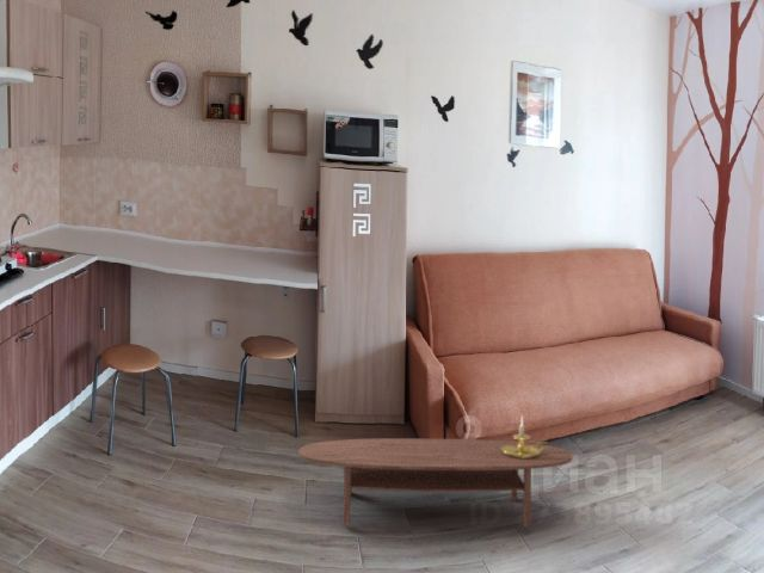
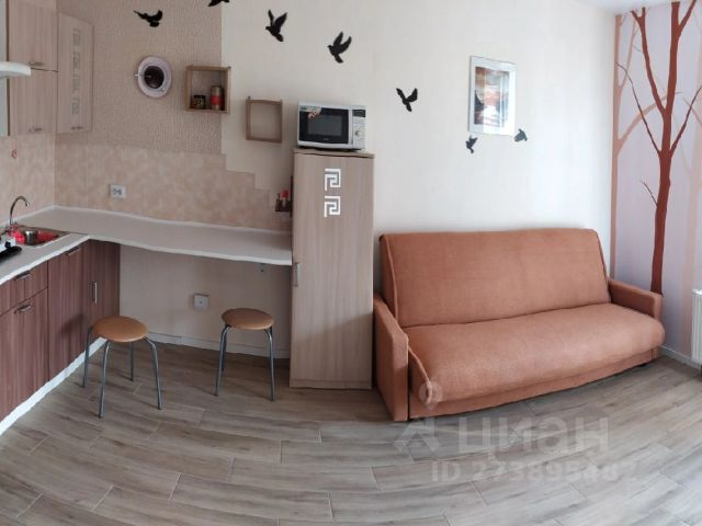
- coffee table (435, 481)
- candle holder (524, 435)
